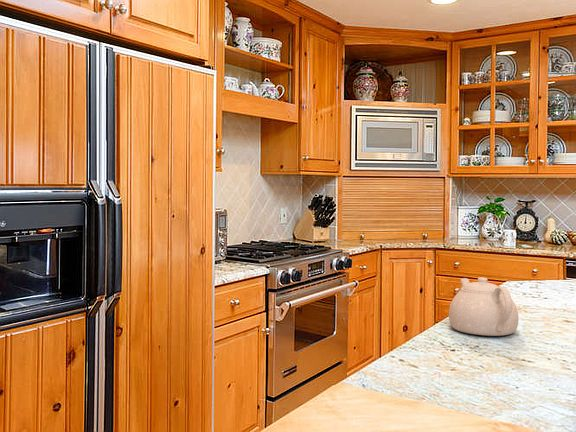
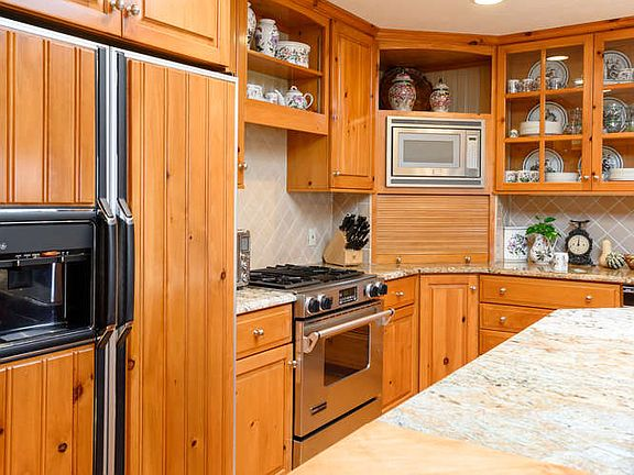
- teapot (483, 303)
